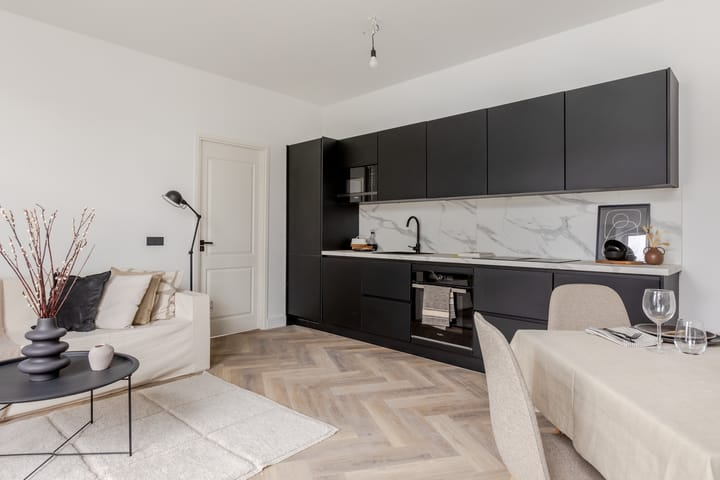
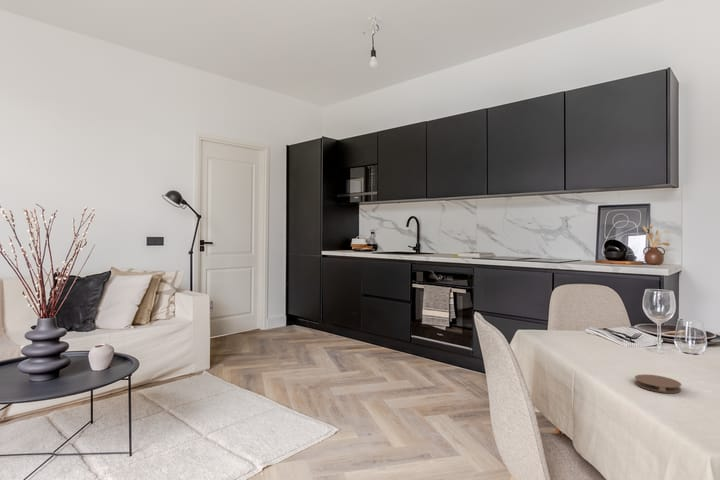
+ coaster (657, 383)
